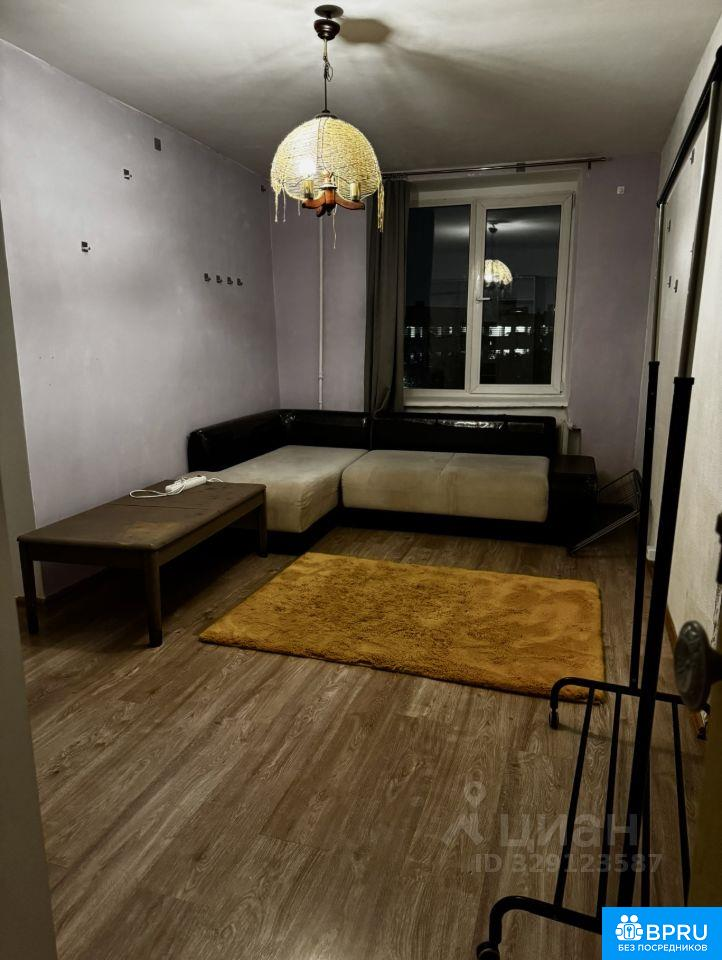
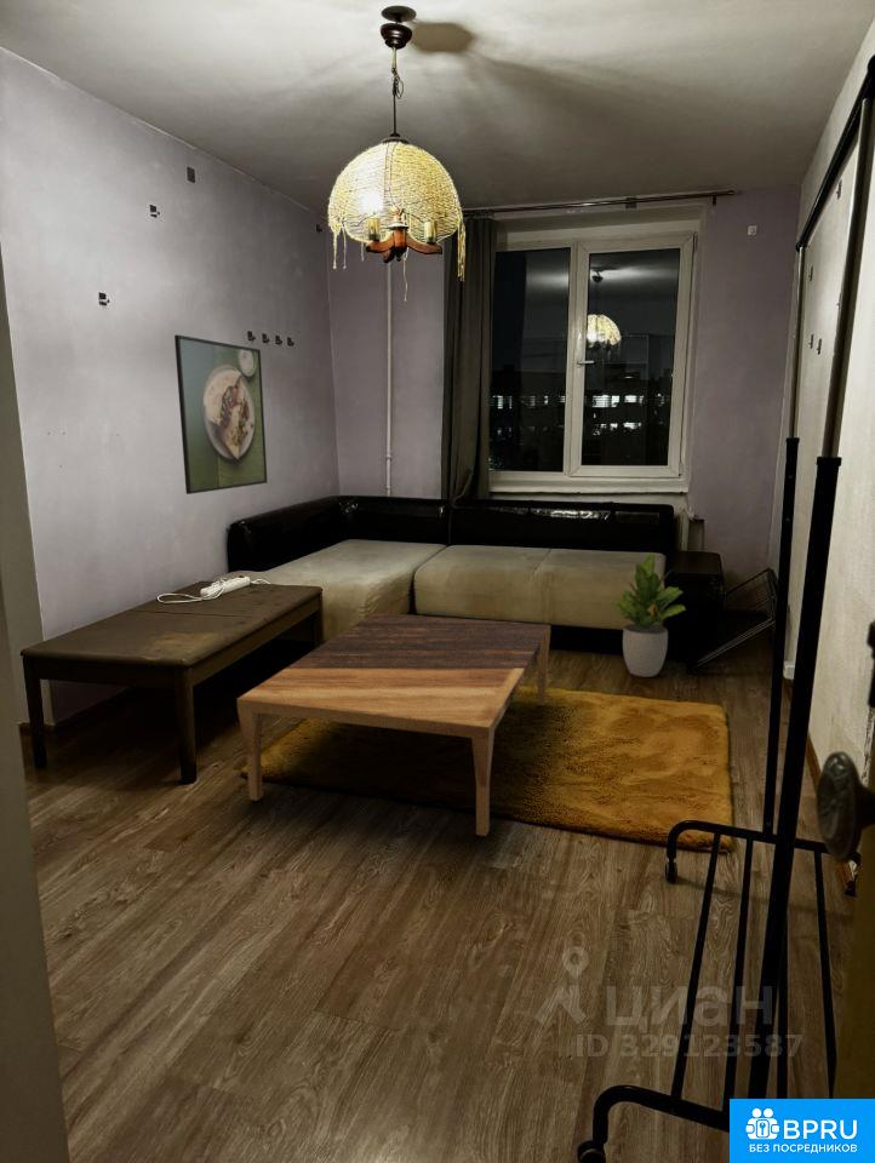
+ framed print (225, 417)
+ coffee table (418, 700)
+ potted plant (646, 614)
